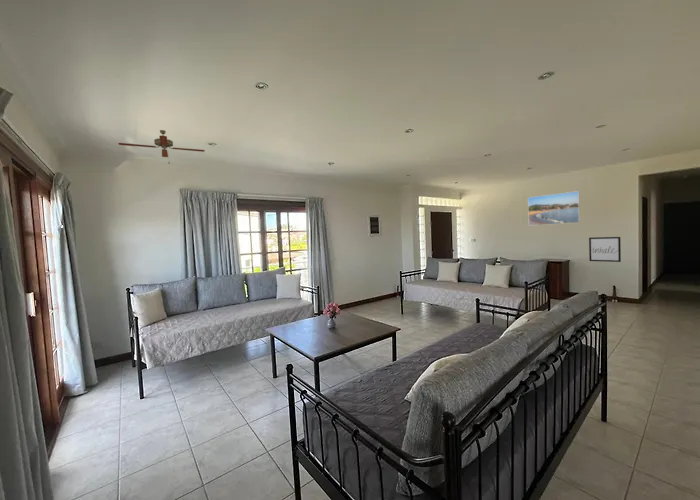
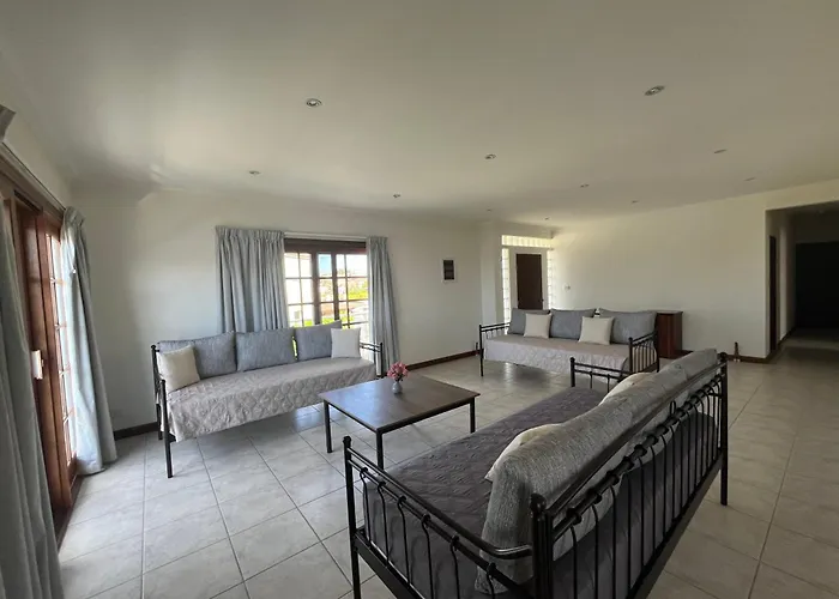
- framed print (552, 209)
- wall art (604, 249)
- ceiling fan (164, 147)
